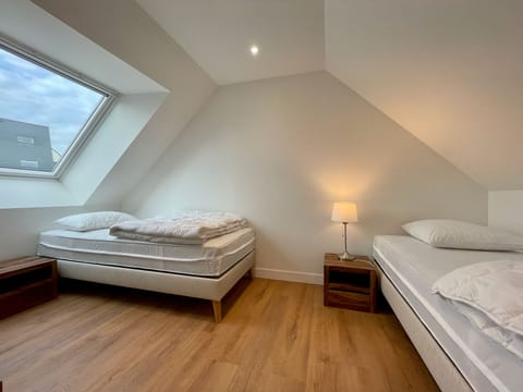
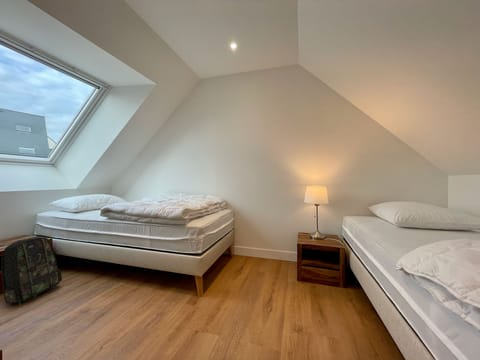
+ backpack (28, 266)
